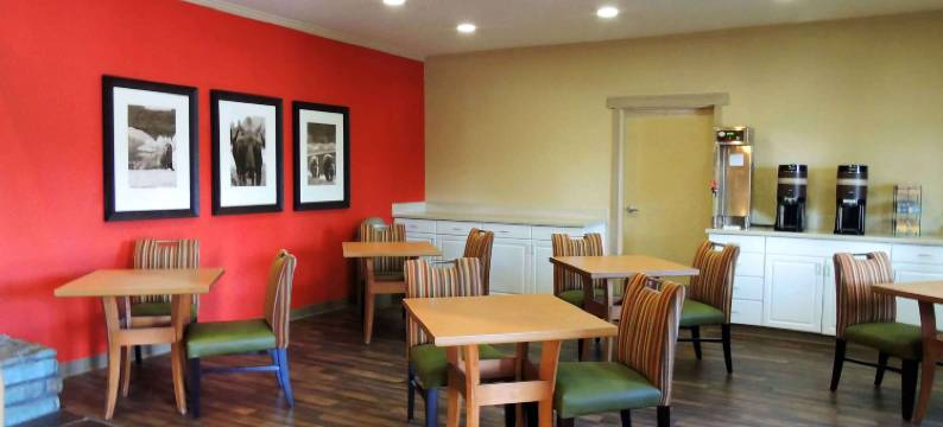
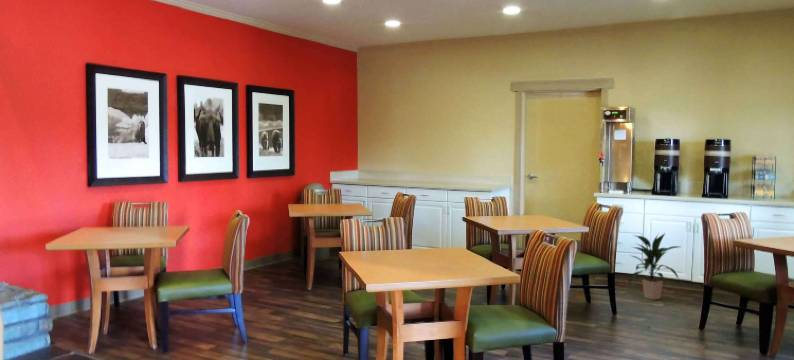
+ indoor plant (650, 264)
